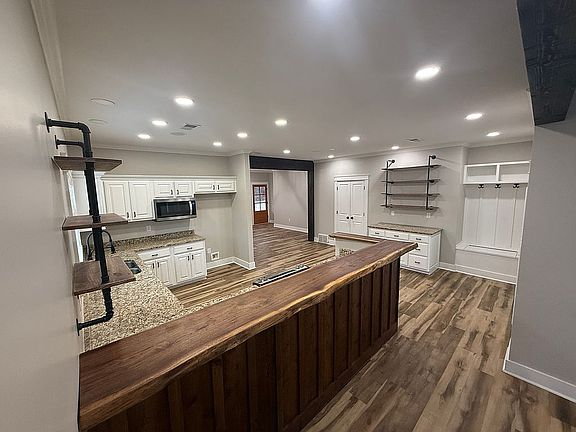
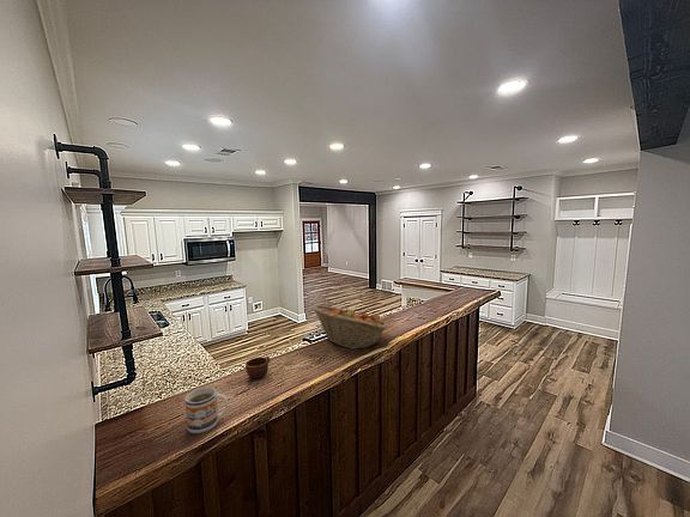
+ mug (205, 408)
+ fruit basket (349, 322)
+ mug (258, 367)
